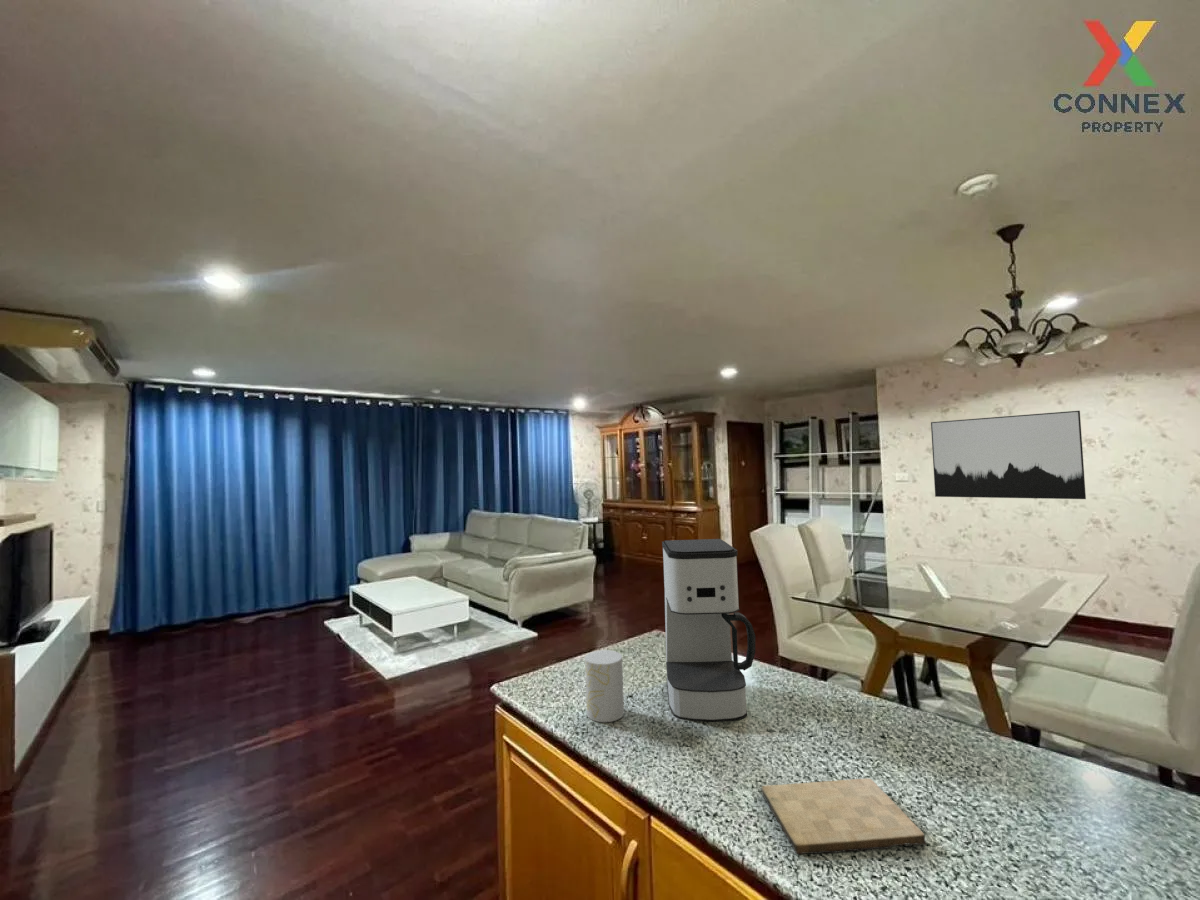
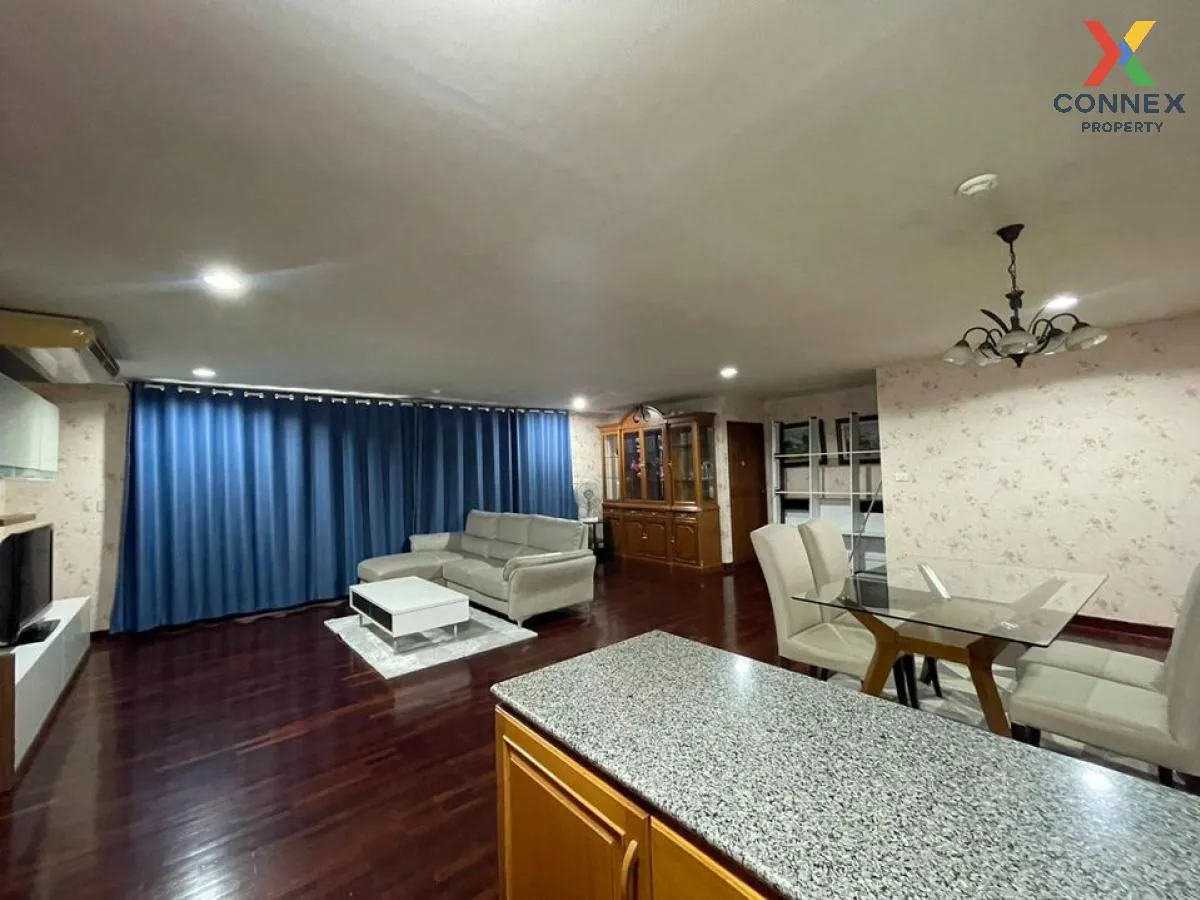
- coffee maker (708, 622)
- cutting board (837, 812)
- wall art (1001, 457)
- cup (604, 684)
